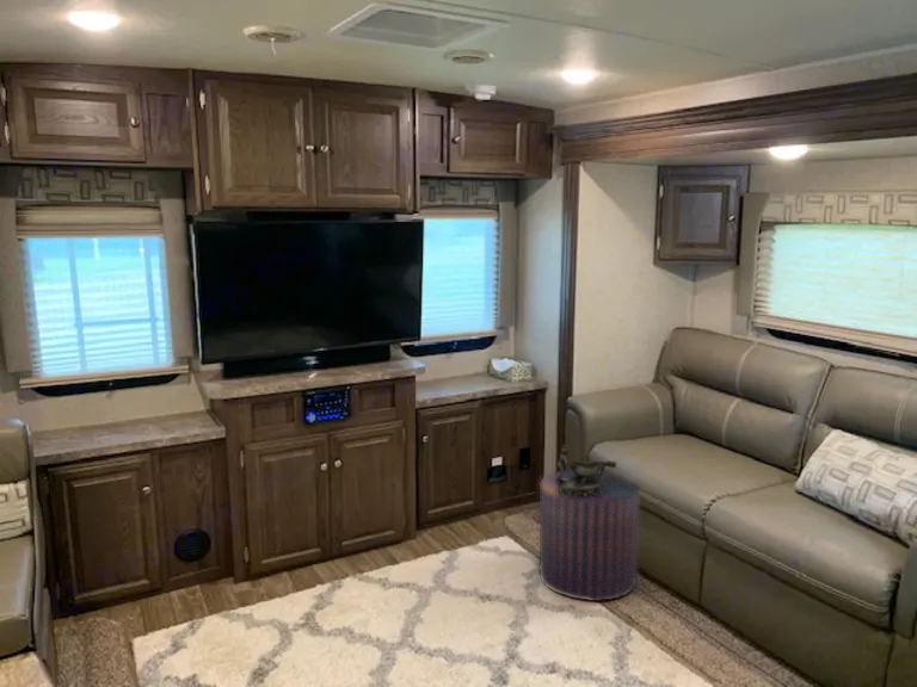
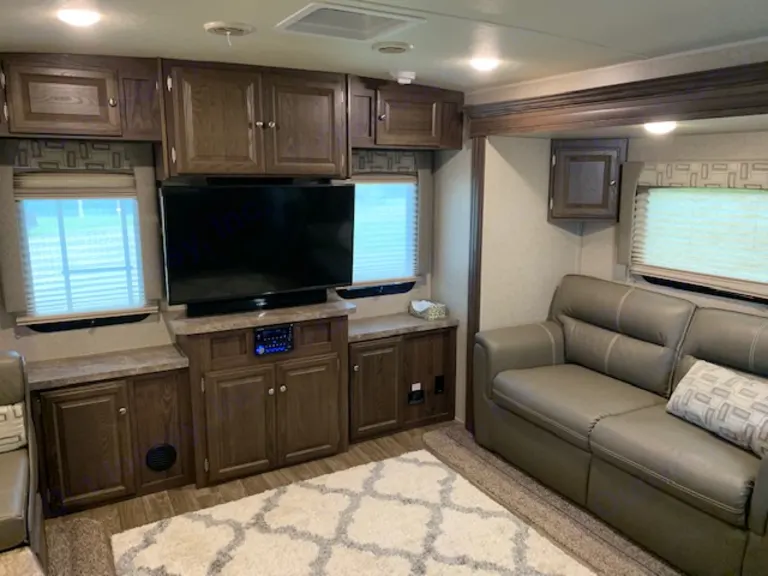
- pouf (587, 531)
- decorative bowl (583, 468)
